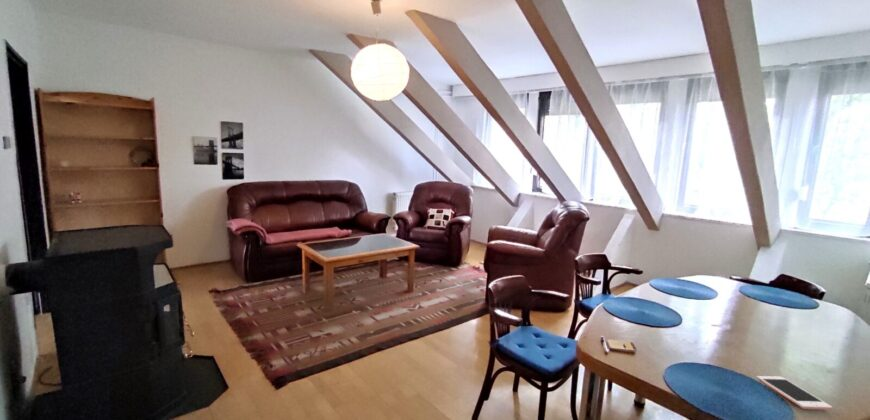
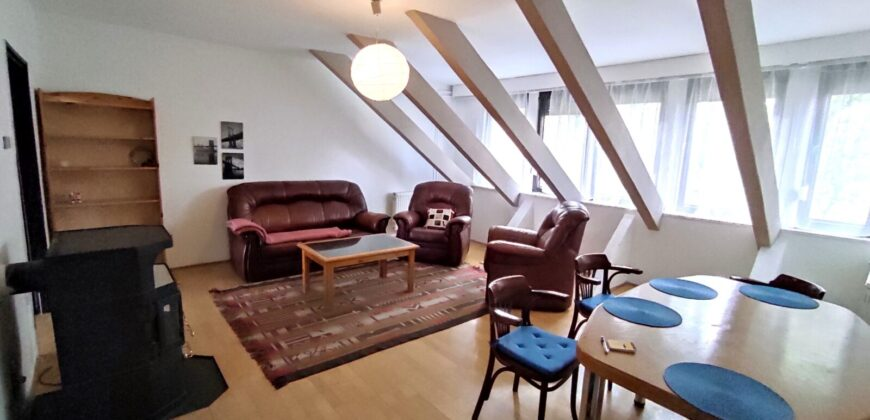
- cell phone (791, 391)
